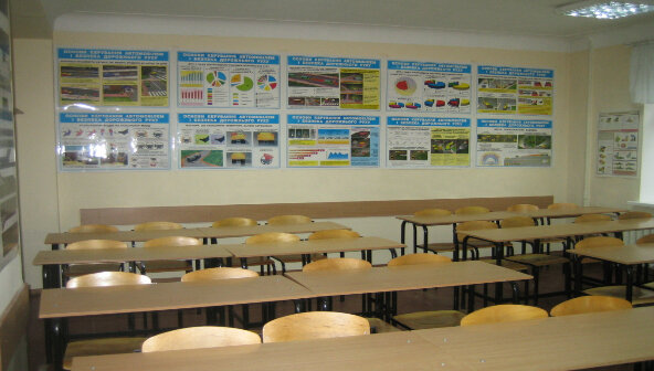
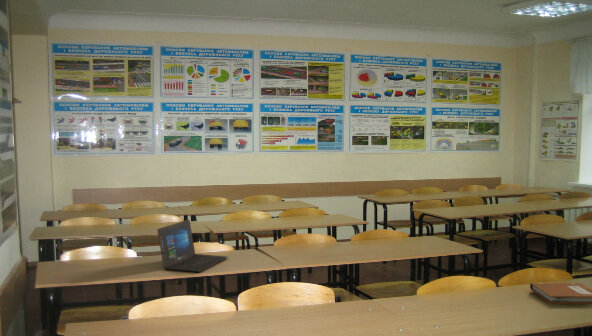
+ laptop (193, 244)
+ notebook (566, 292)
